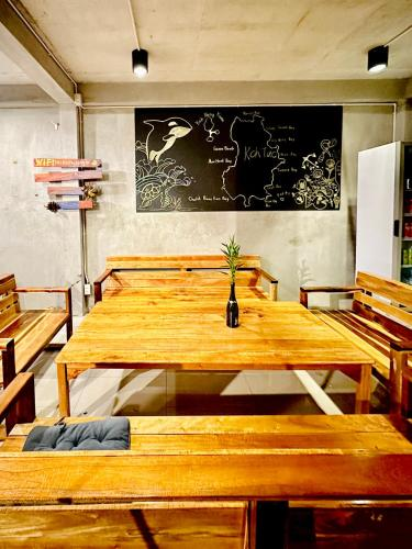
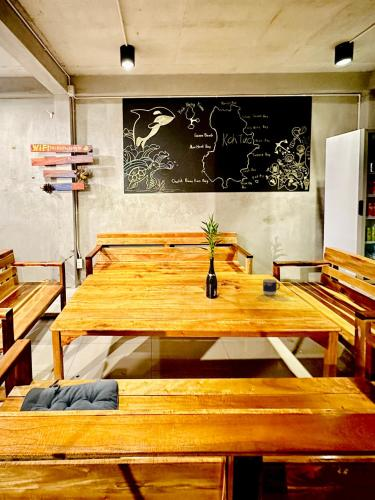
+ cup (271, 287)
